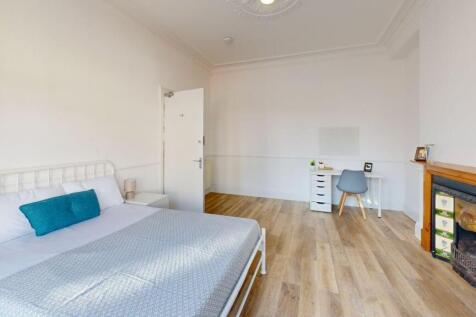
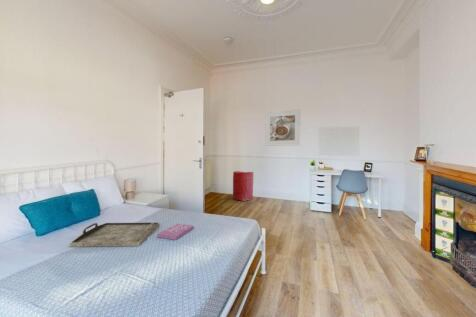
+ book (176, 230)
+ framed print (282, 128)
+ laundry hamper (243, 184)
+ serving tray (120, 229)
